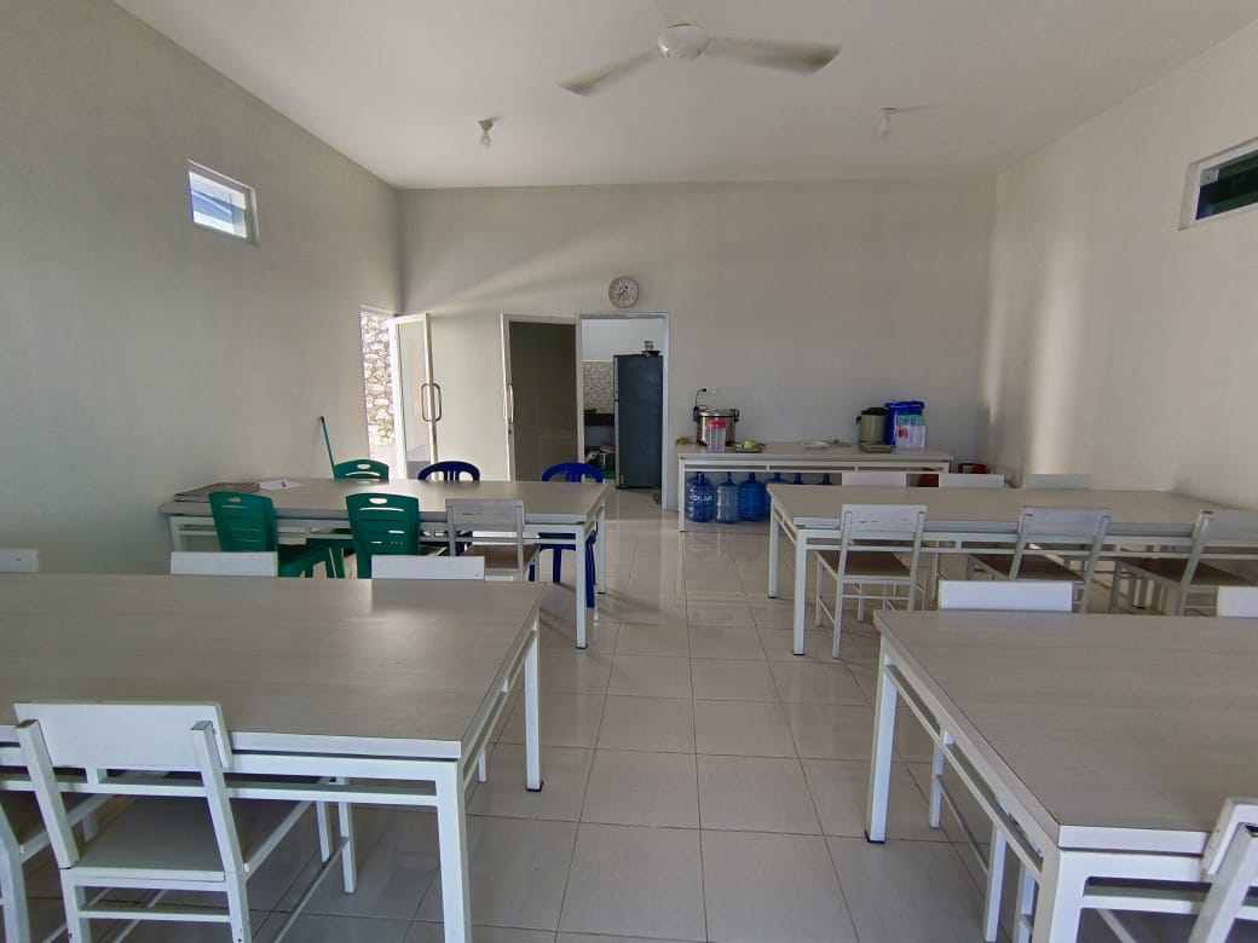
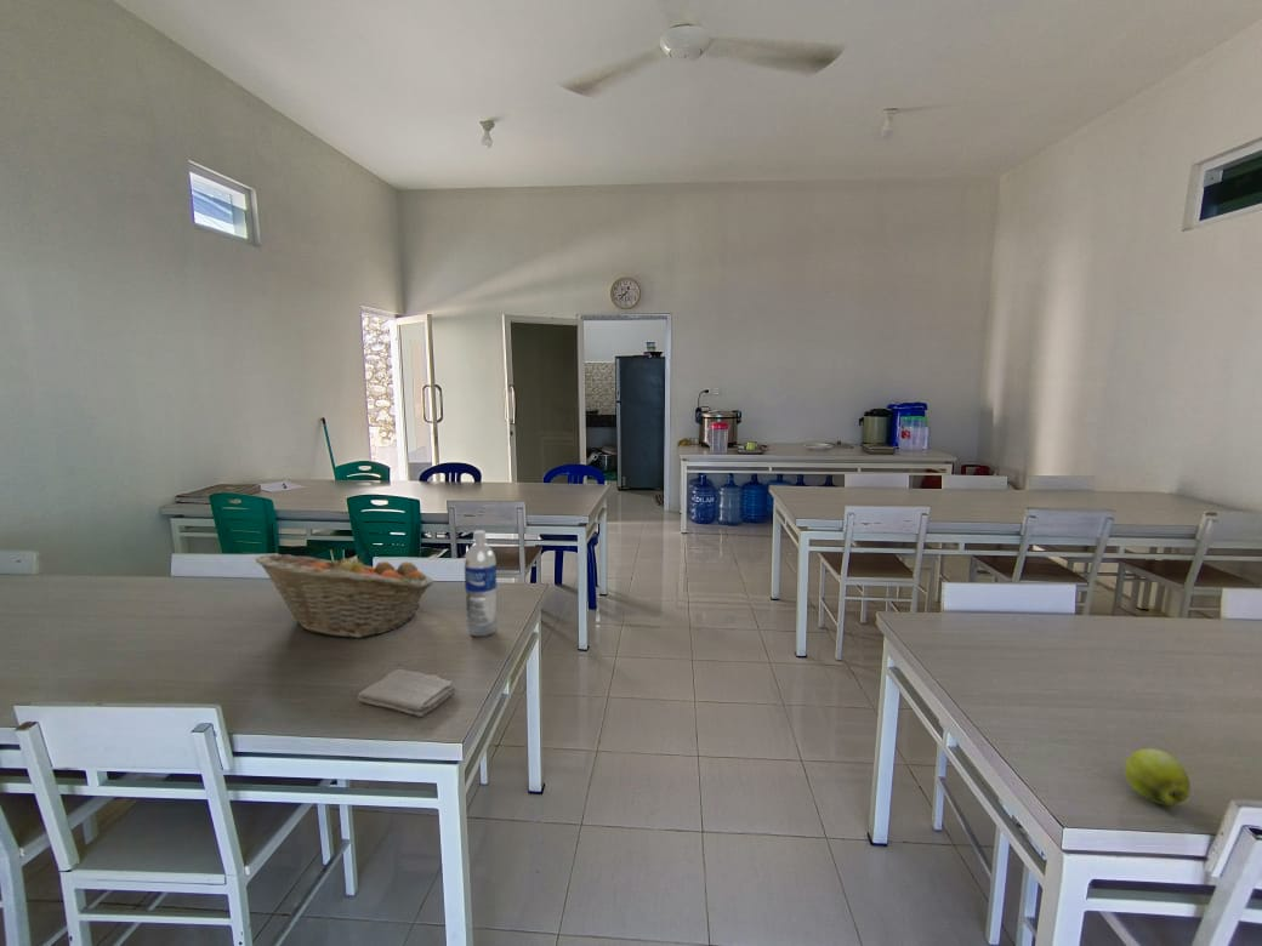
+ water bottle (481, 582)
+ washcloth (408, 690)
+ apple (1155, 775)
+ fruit basket (347, 583)
